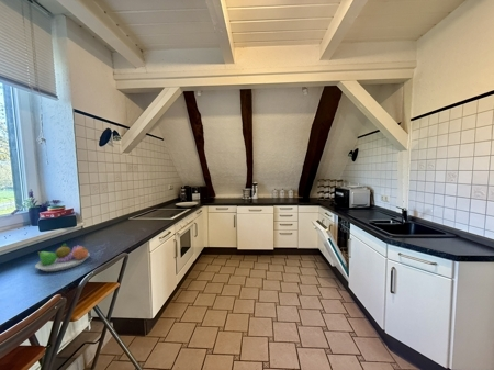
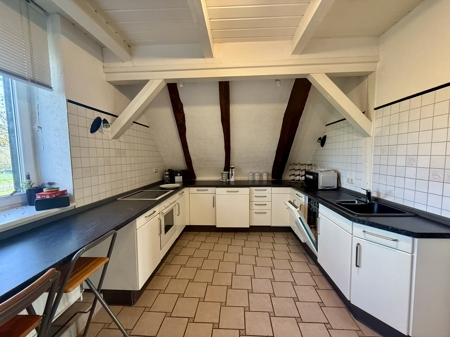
- fruit bowl (61, 255)
